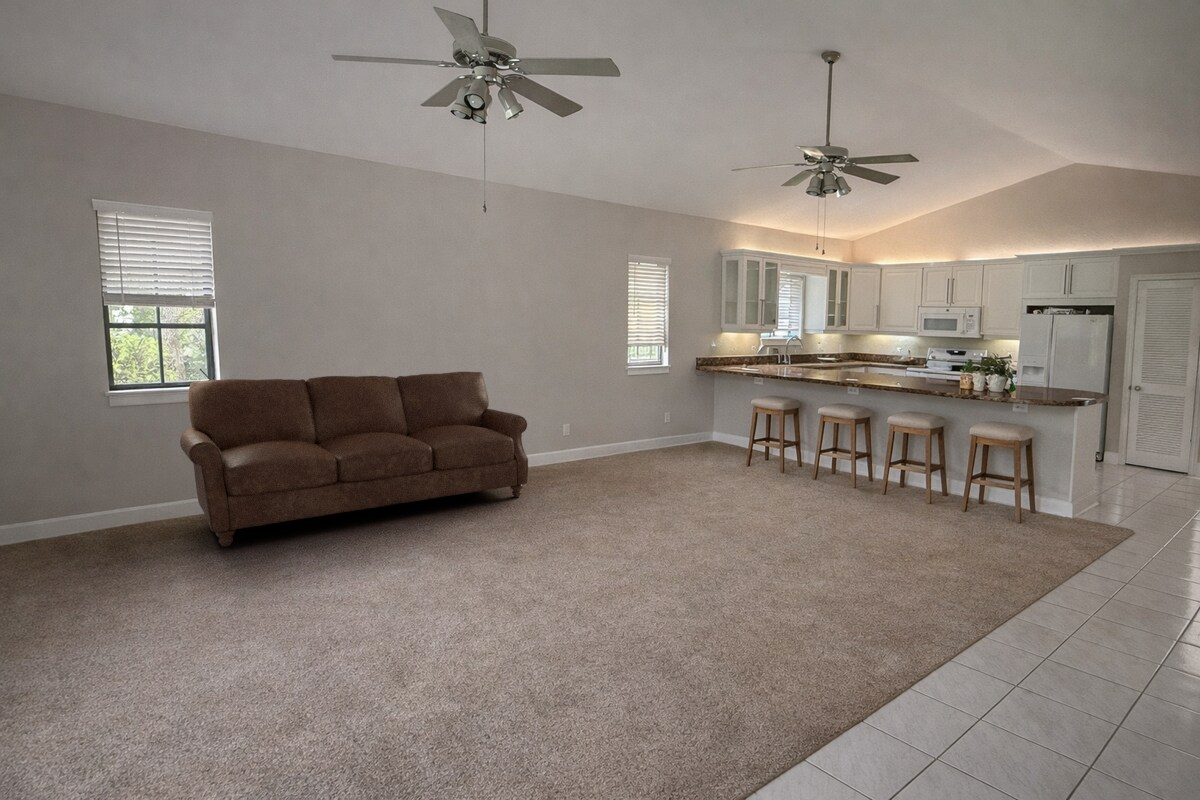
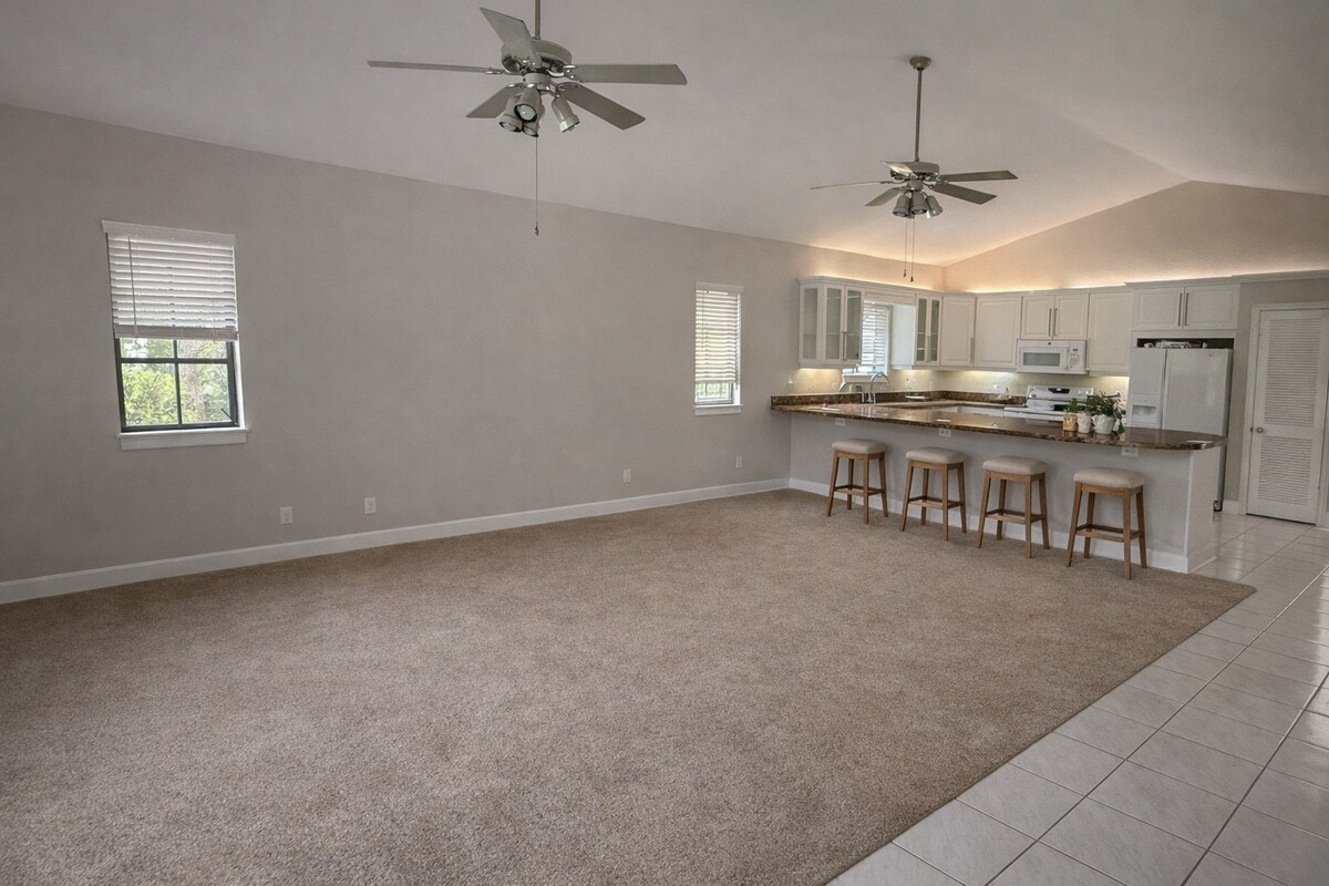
- sofa (369, 442)
